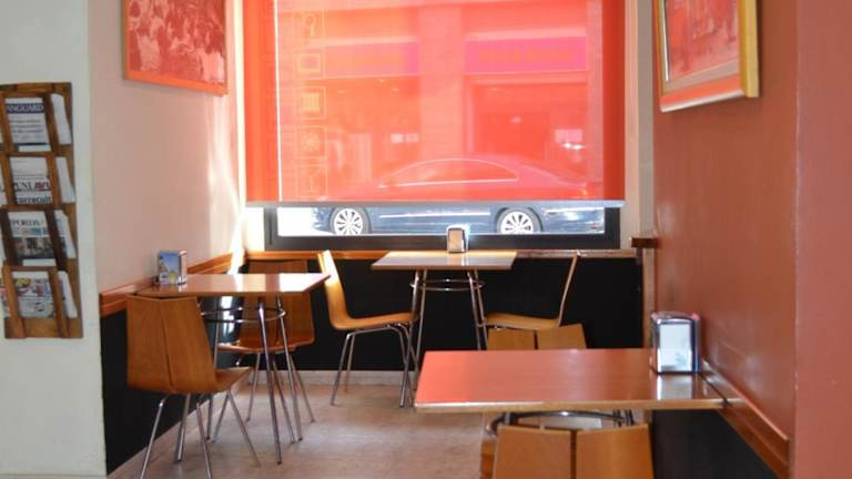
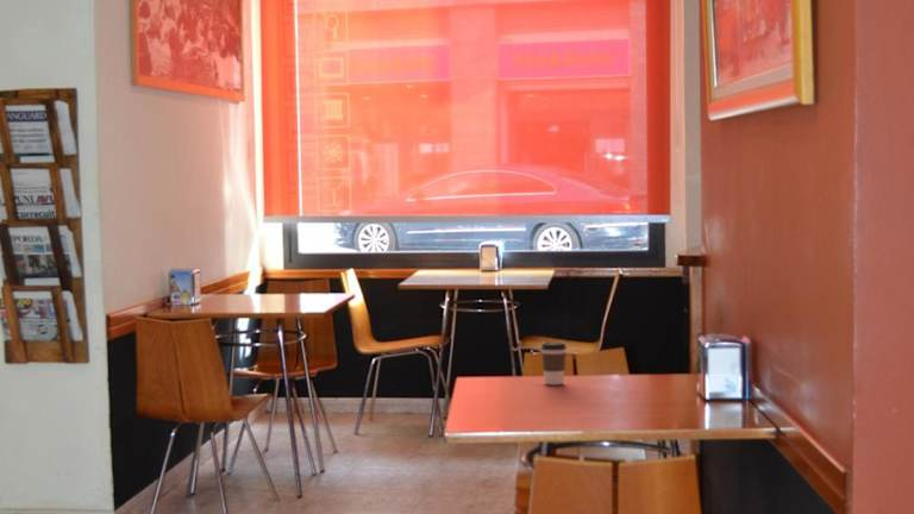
+ coffee cup (553, 363)
